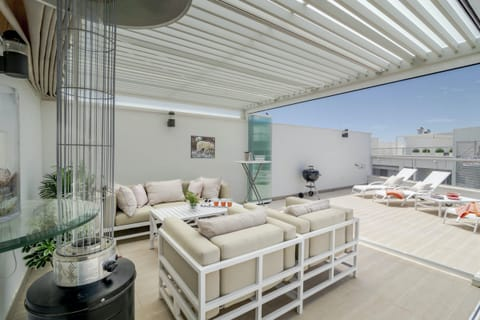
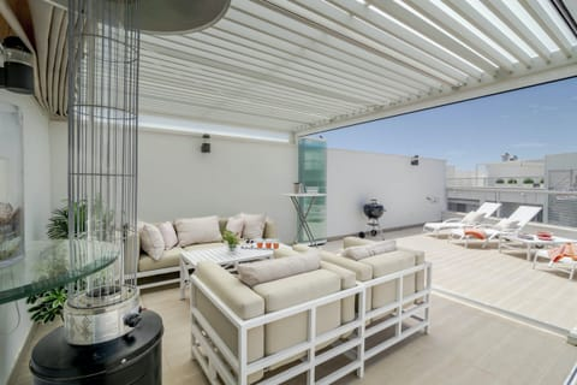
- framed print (203, 147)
